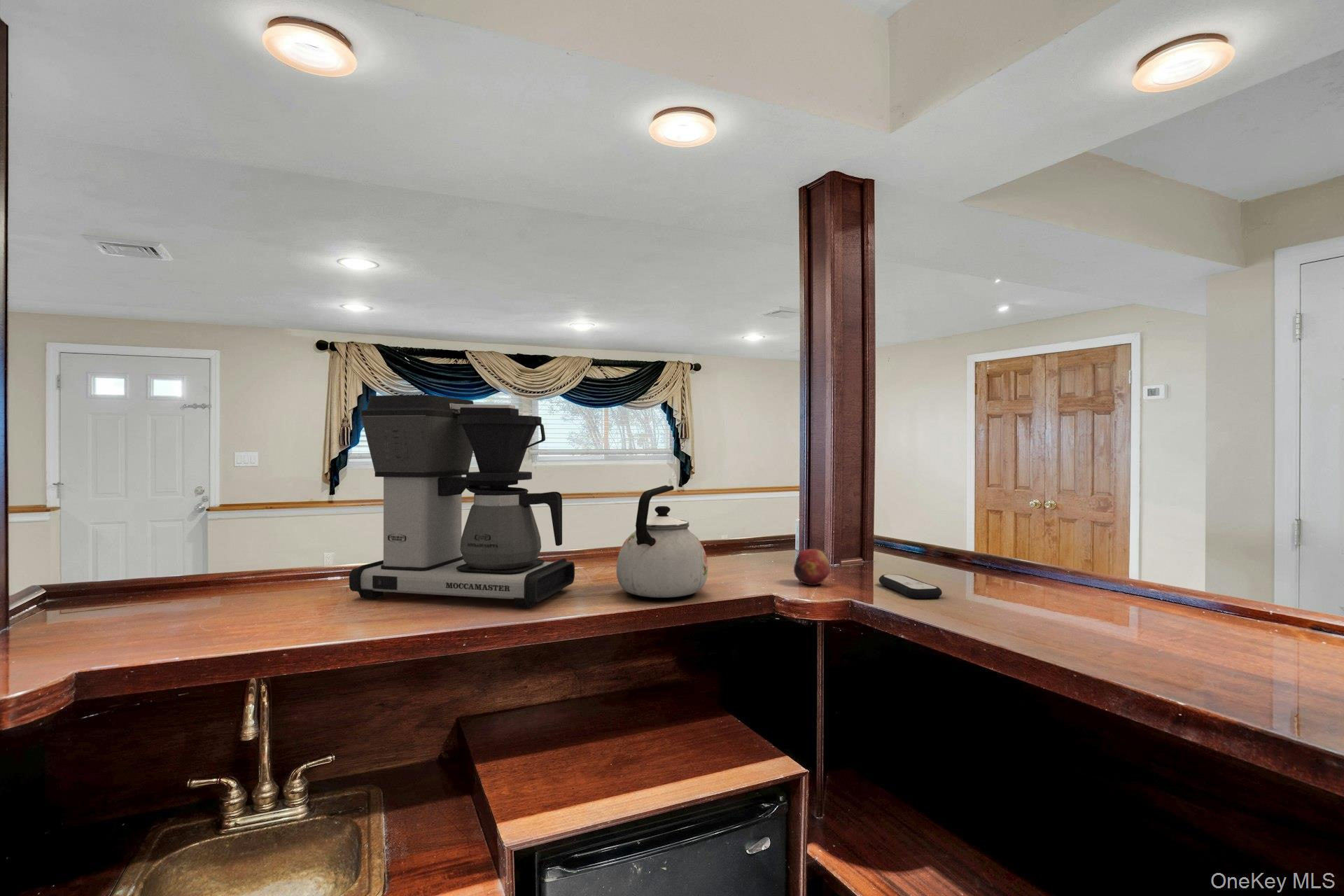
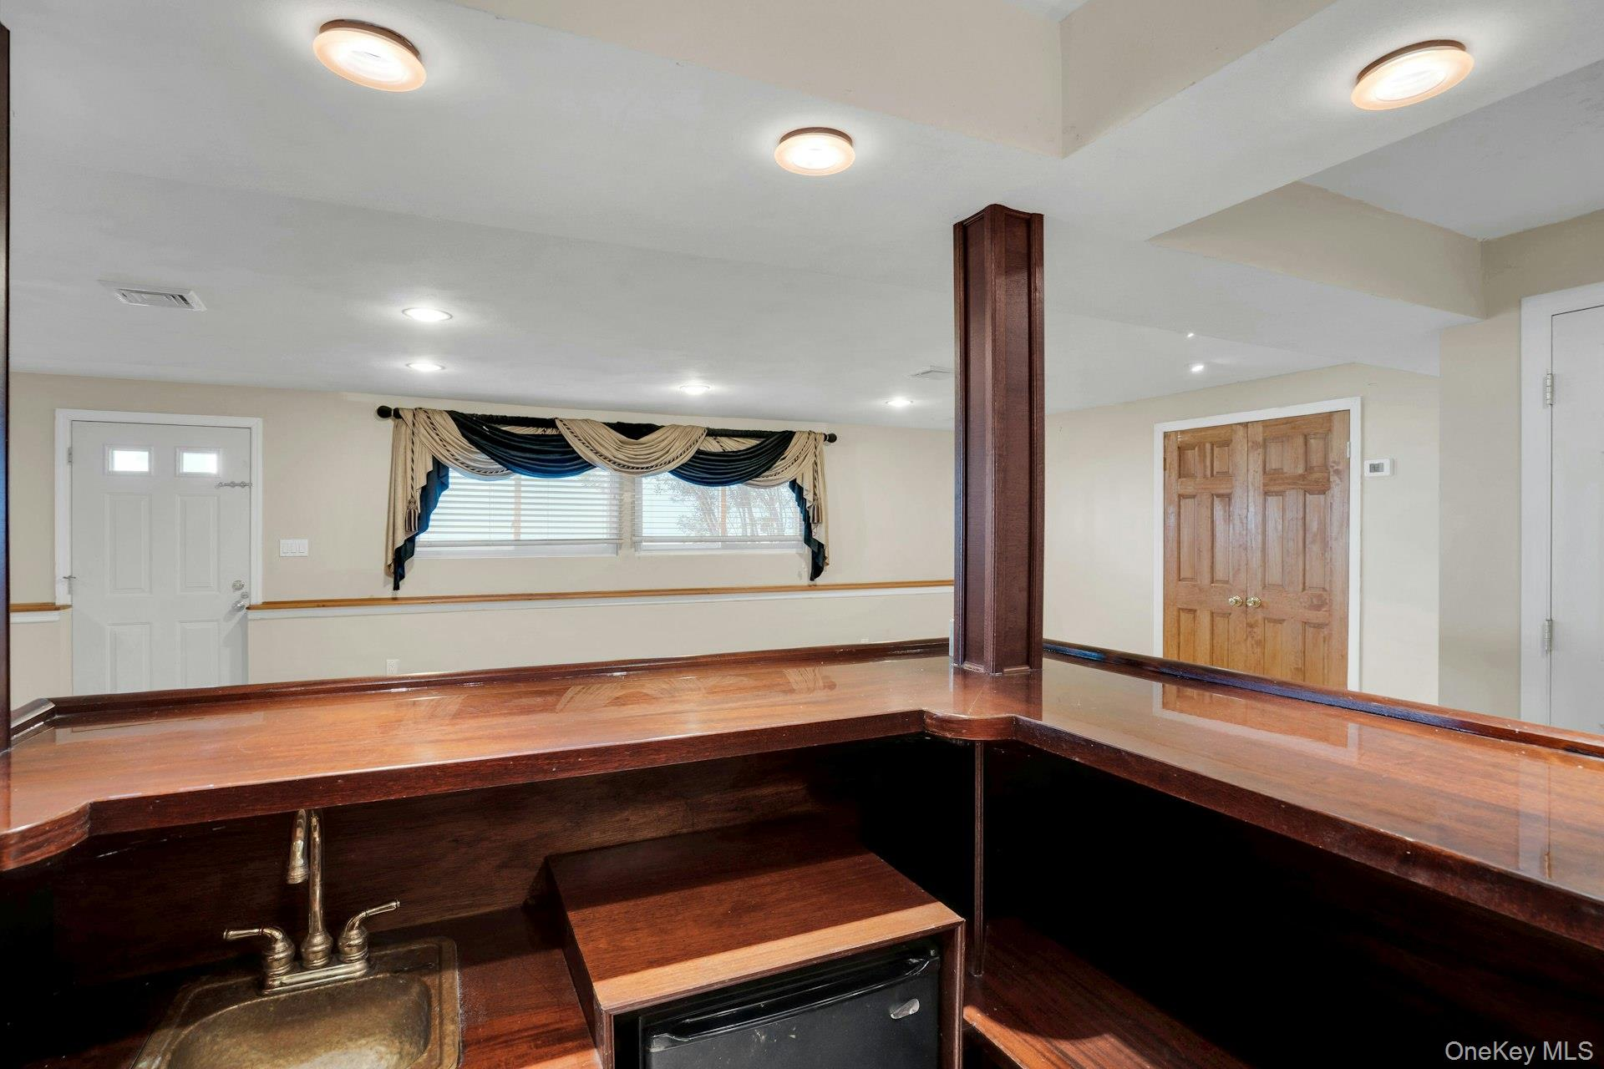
- coffee maker (470, 491)
- remote control (907, 585)
- kettle (662, 539)
- fruit (811, 567)
